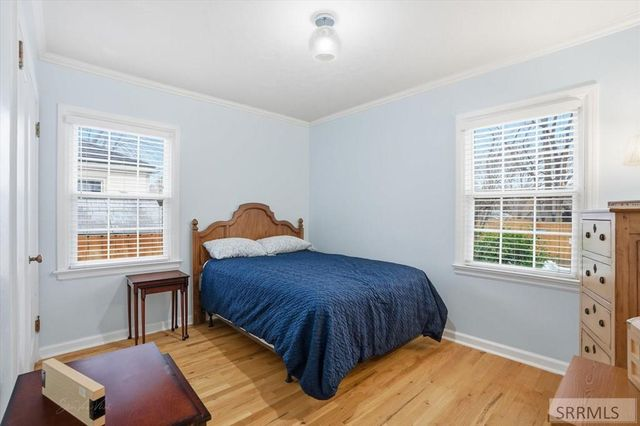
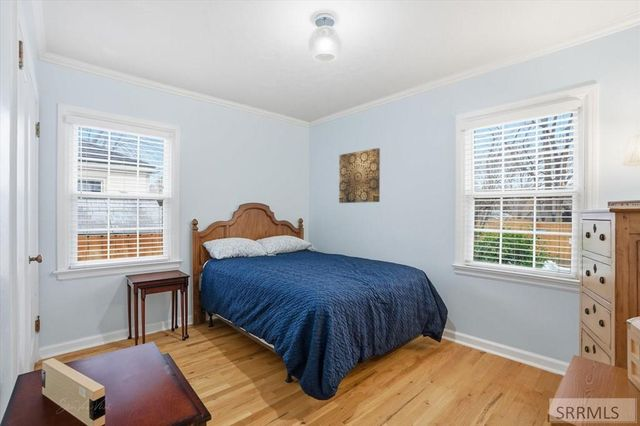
+ wall art (358, 177)
